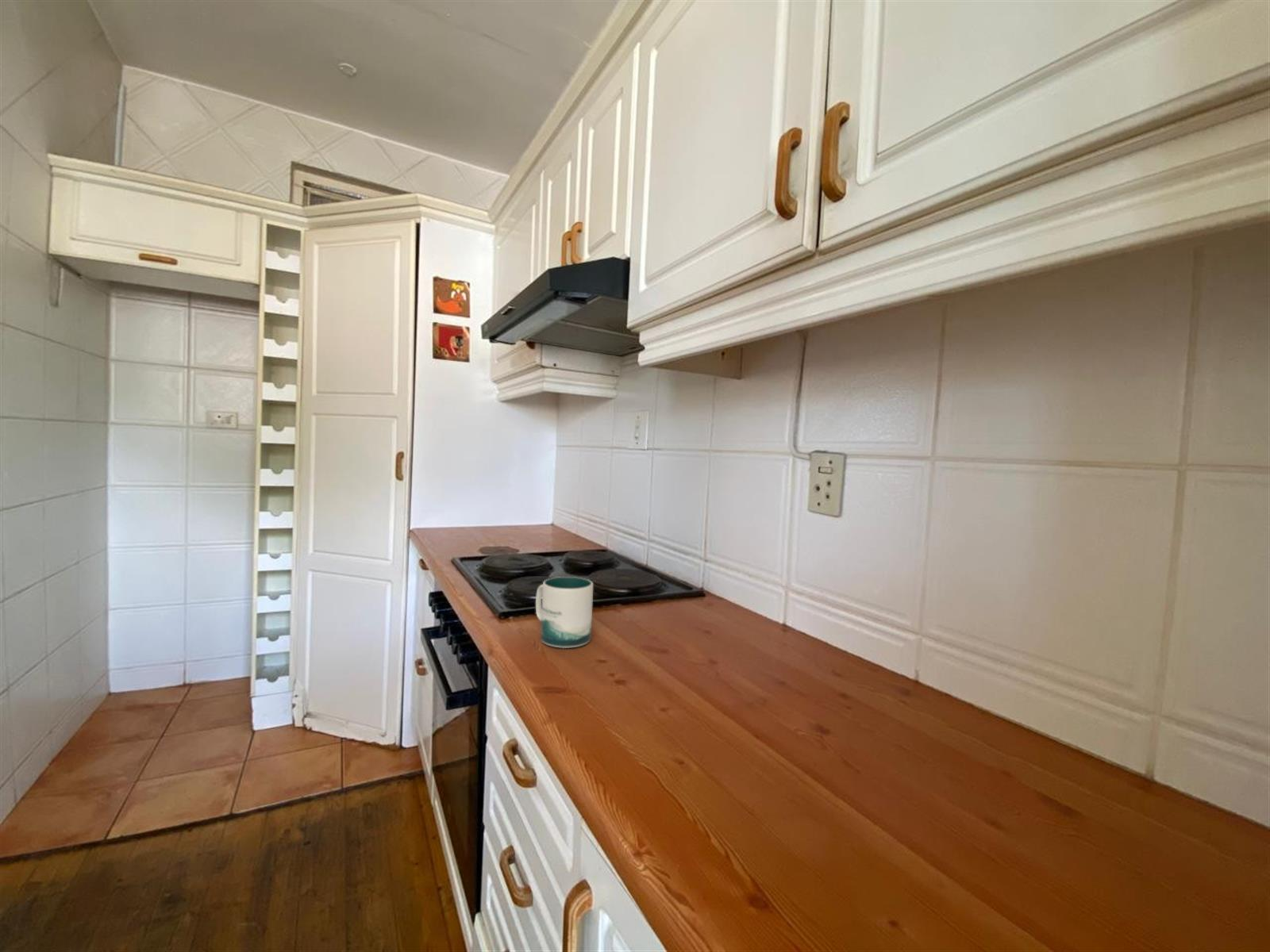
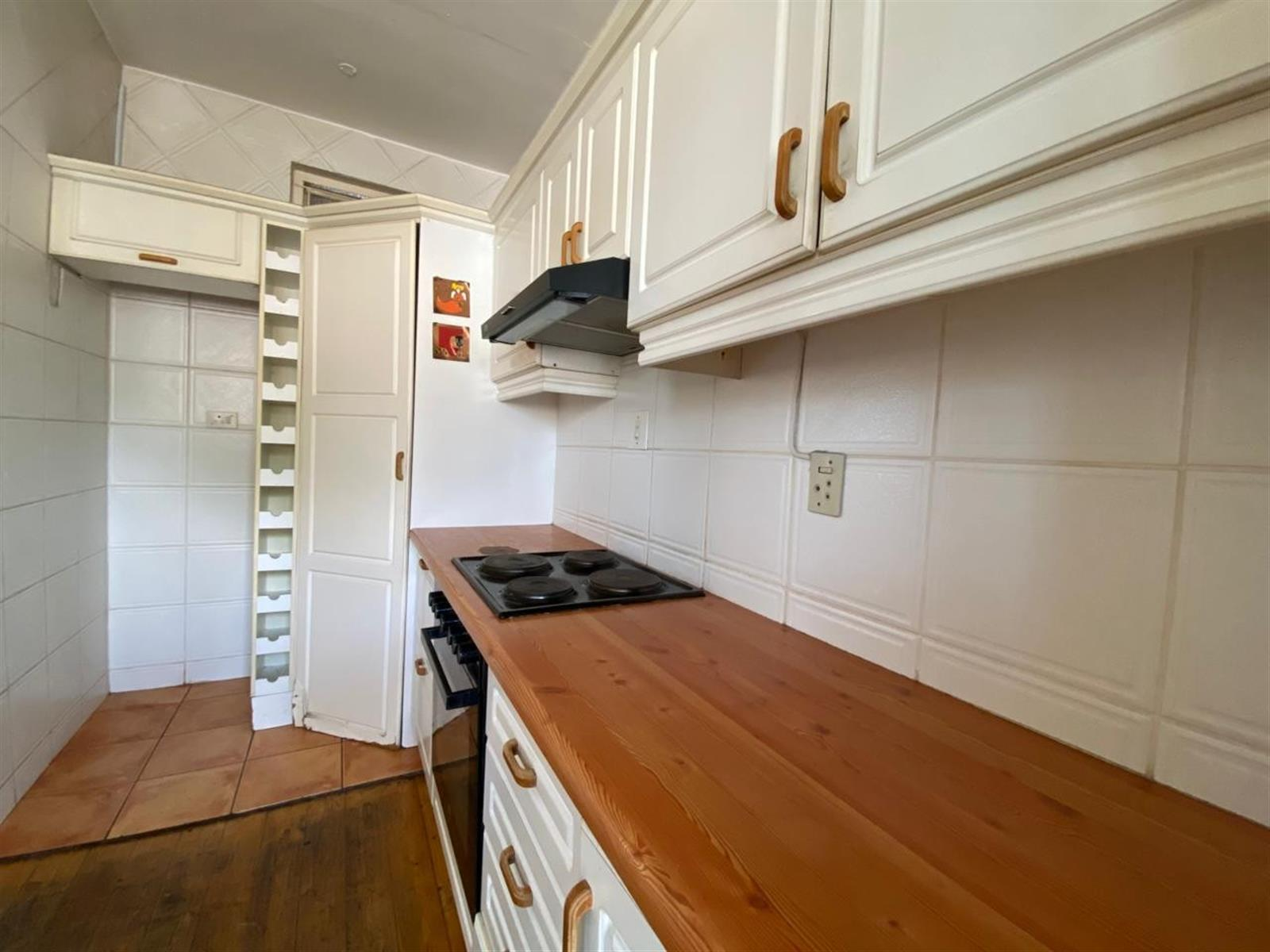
- mug (560, 608)
